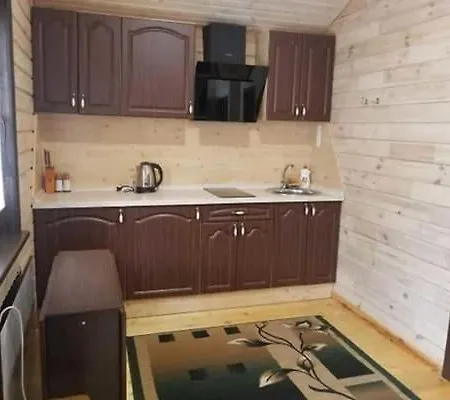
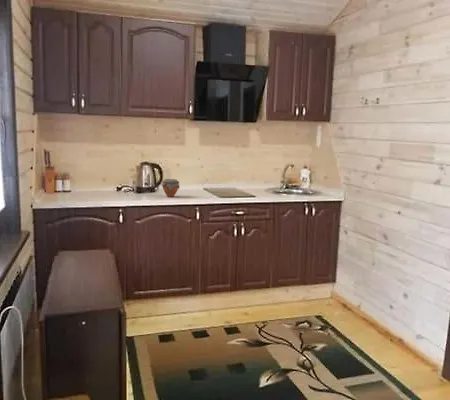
+ jar (170, 187)
